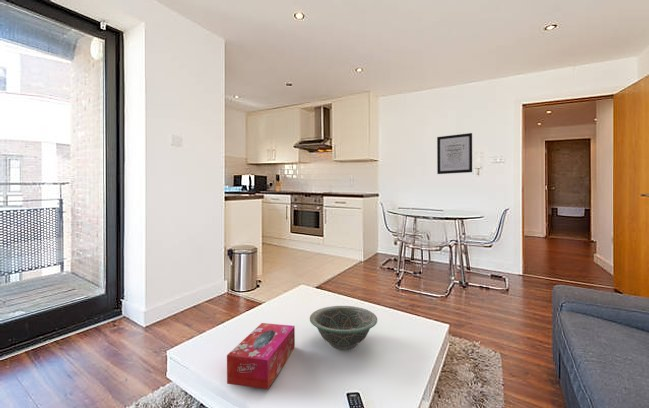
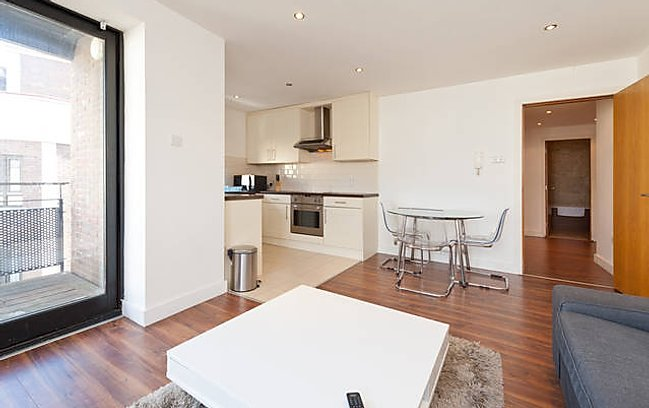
- decorative bowl (343, 329)
- tissue box (264, 351)
- wall art (454, 154)
